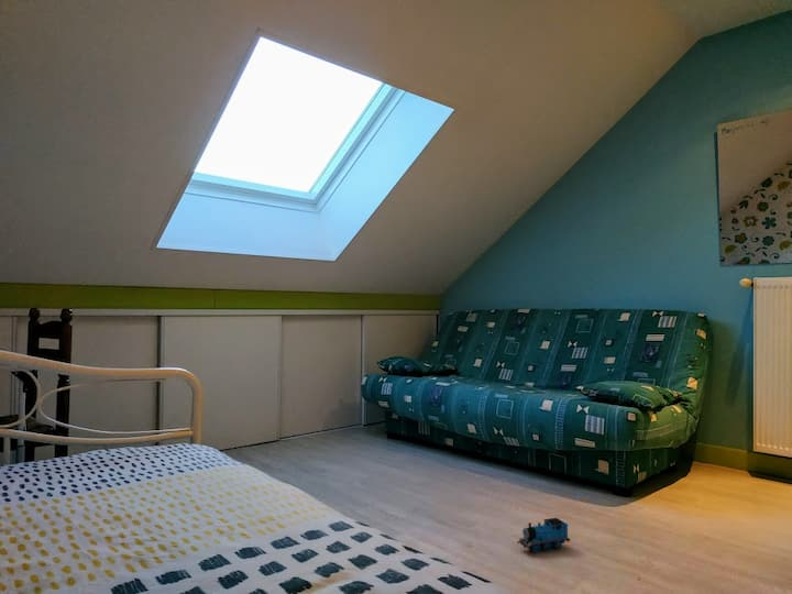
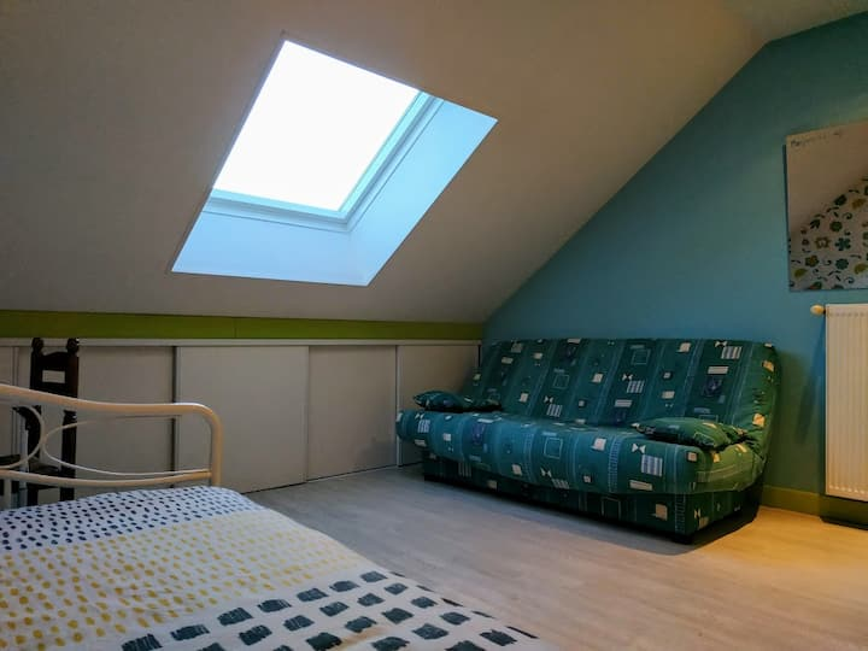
- toy train (543, 535)
